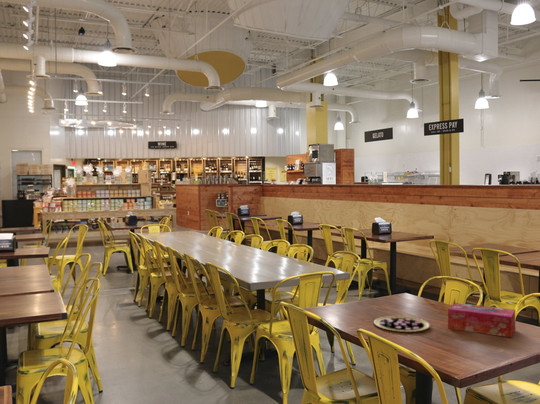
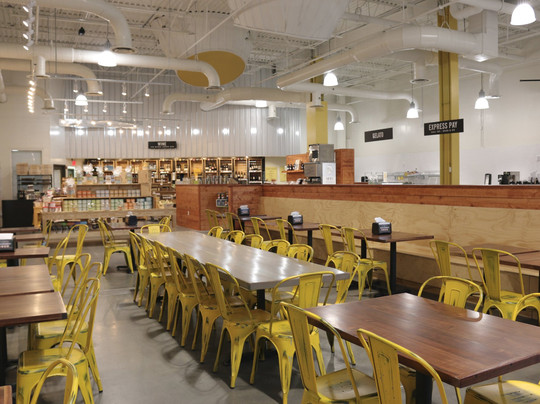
- tissue box (481, 319)
- pizza (401, 324)
